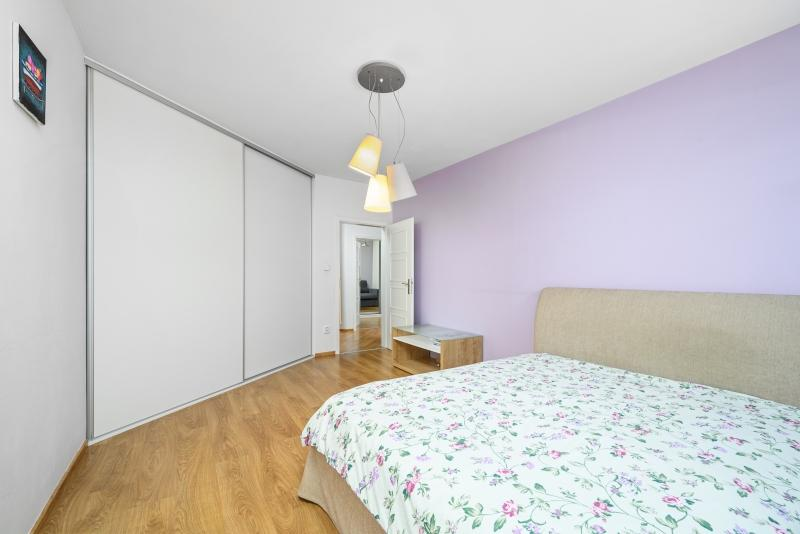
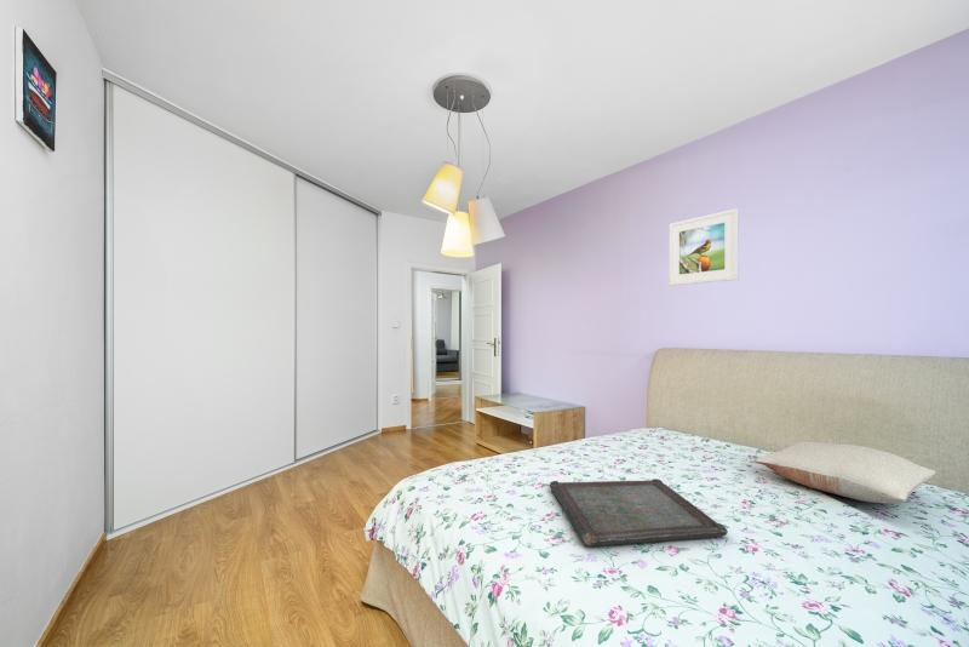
+ serving tray (627, 506)
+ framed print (701, 250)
+ pillow (839, 466)
